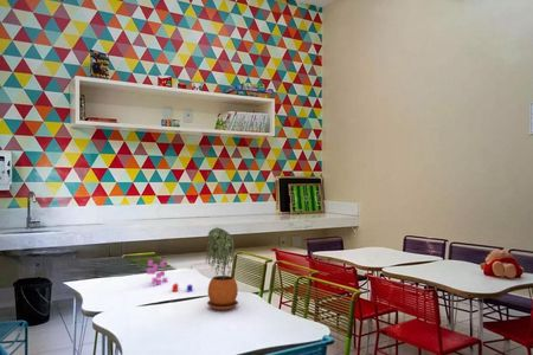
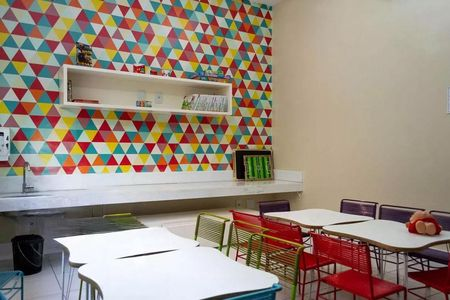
- potted plant (220, 266)
- toy blocks (166, 278)
